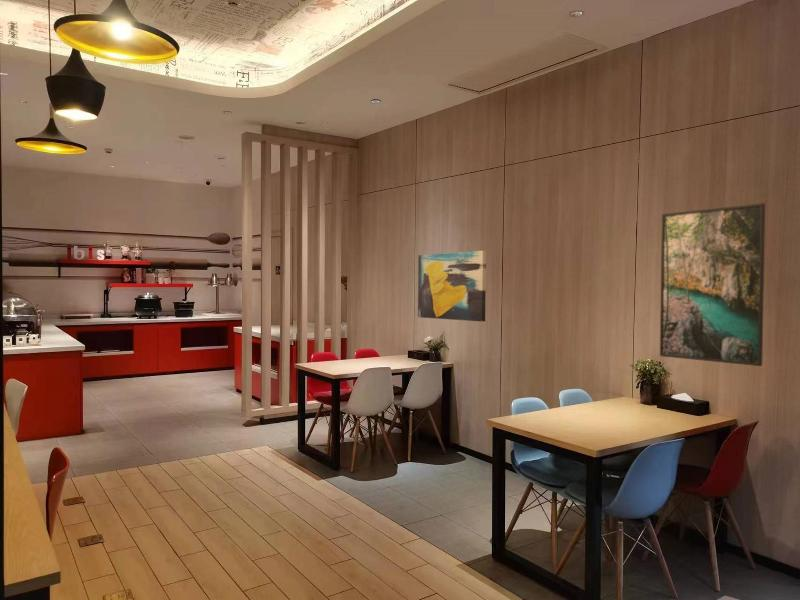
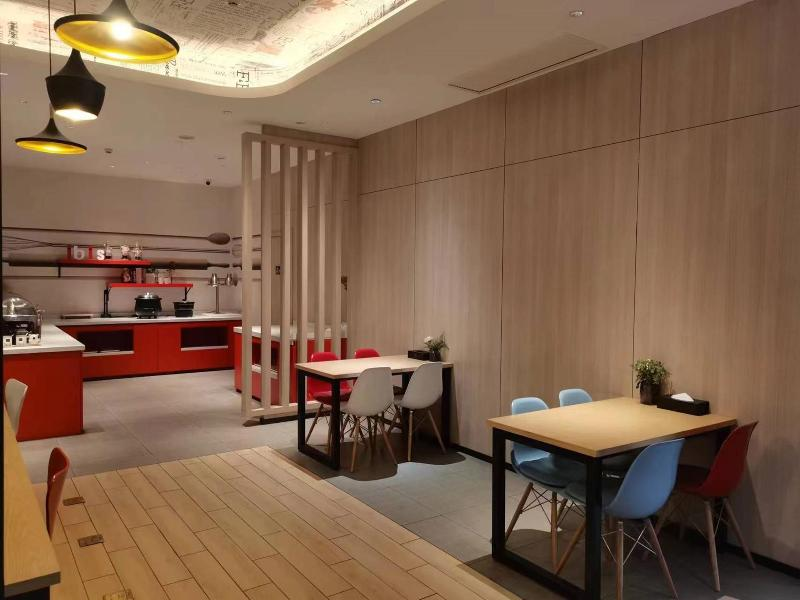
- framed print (708, 285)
- wall art (449, 286)
